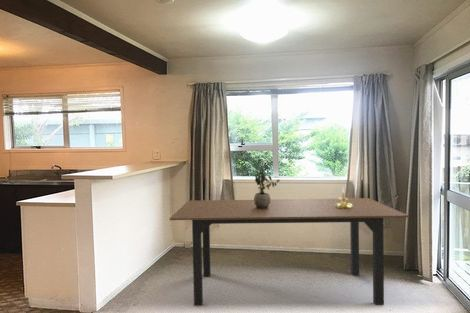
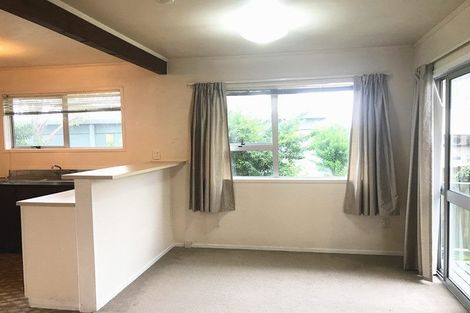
- candle holder (343, 197)
- dining table (282, 222)
- potted plant (264, 187)
